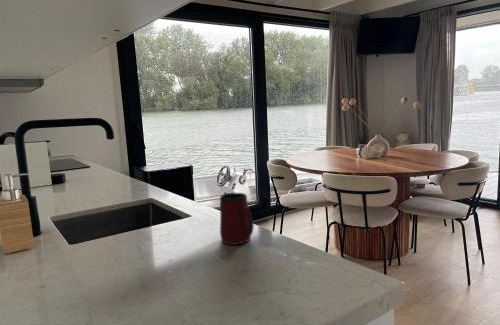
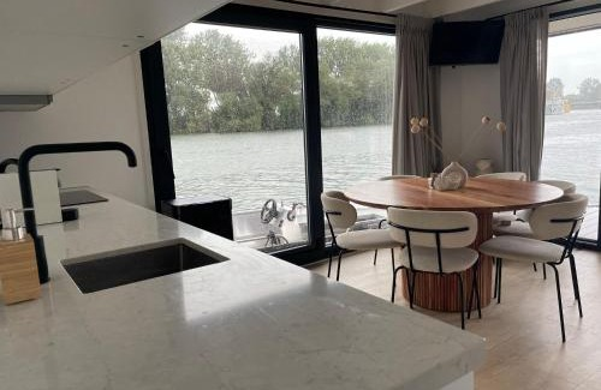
- mug (238, 218)
